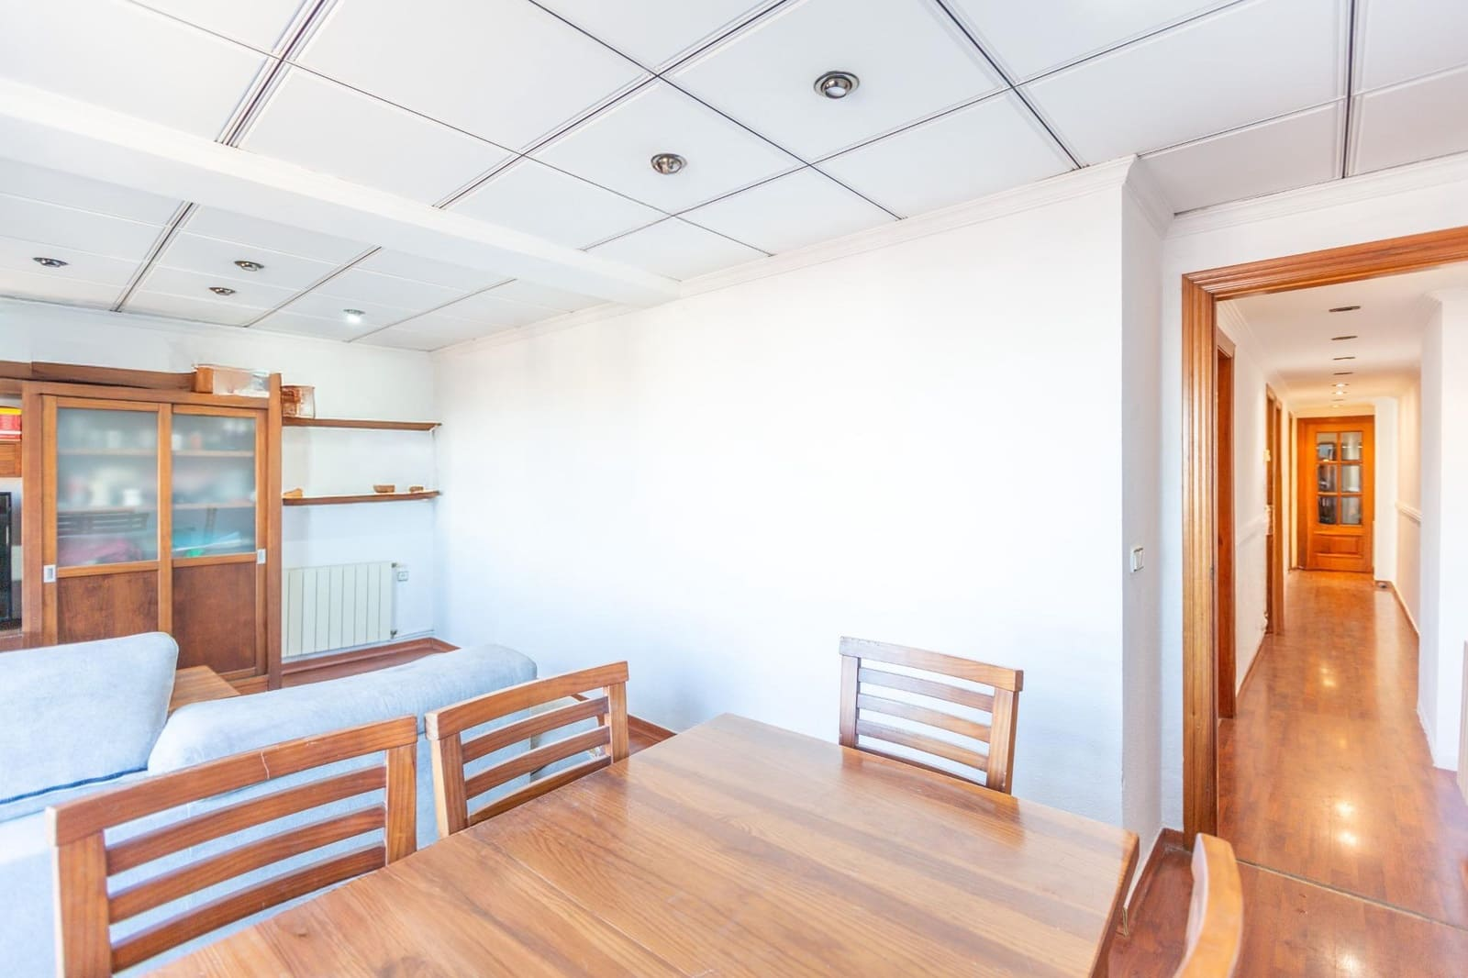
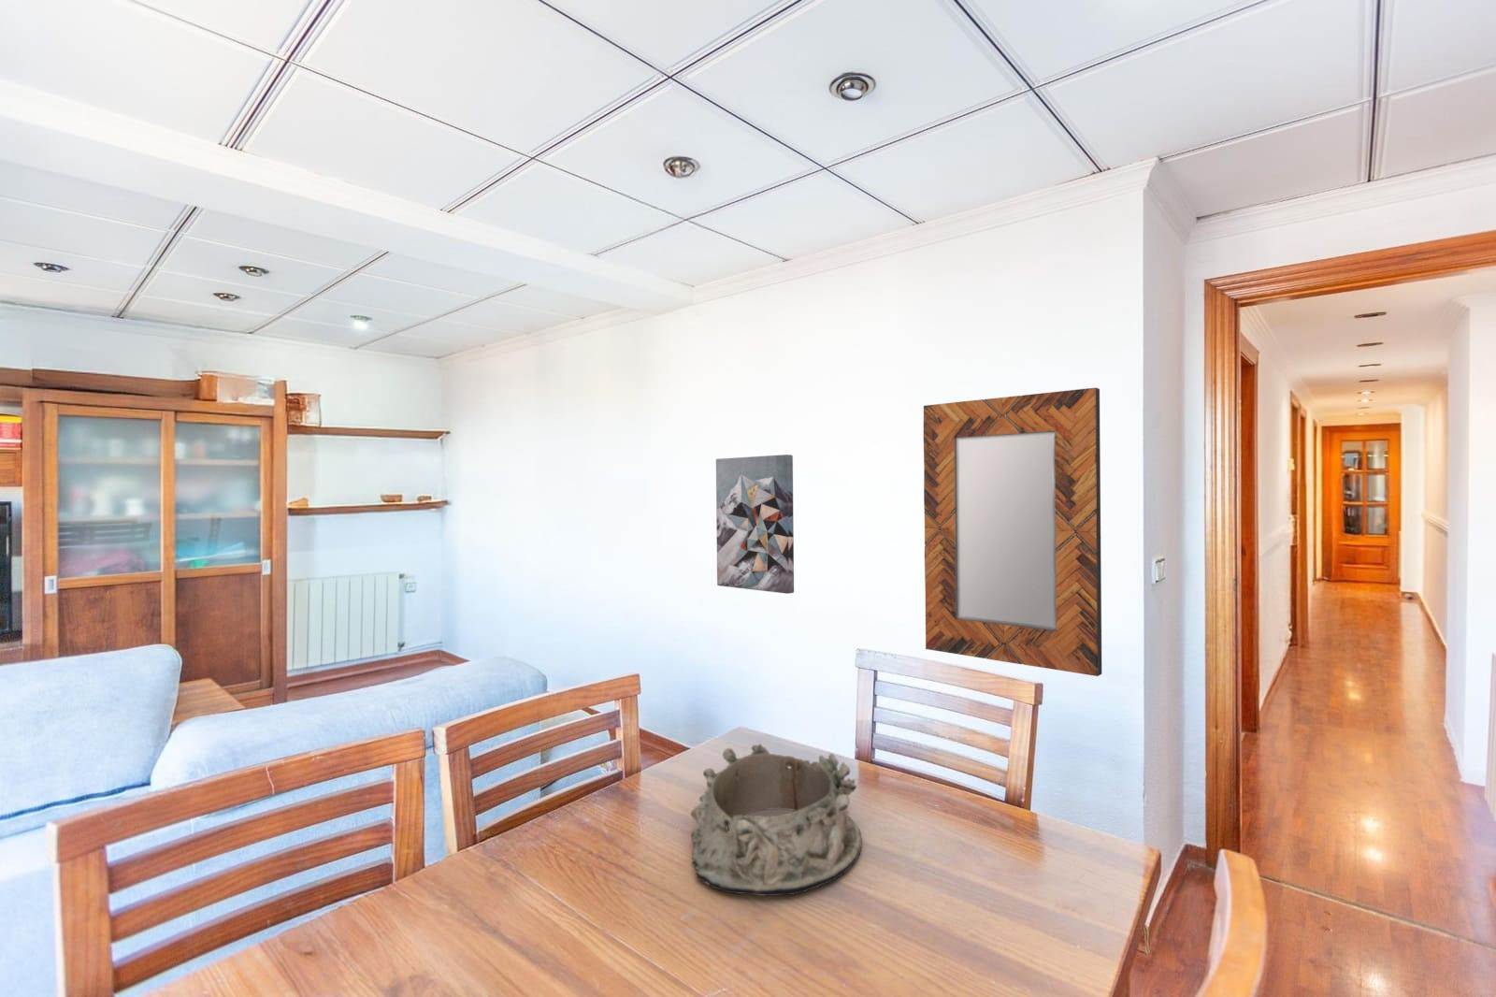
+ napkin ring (776, 807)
+ wall art (753, 523)
+ home mirror (1005, 530)
